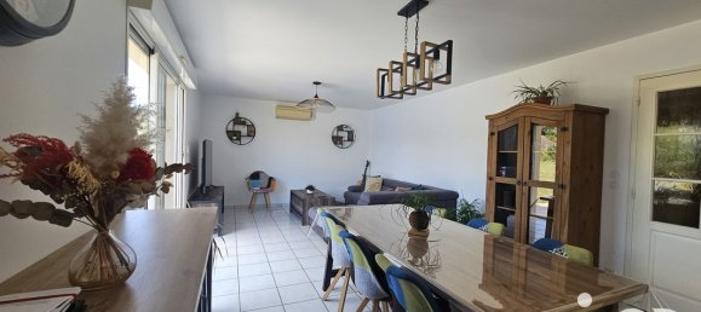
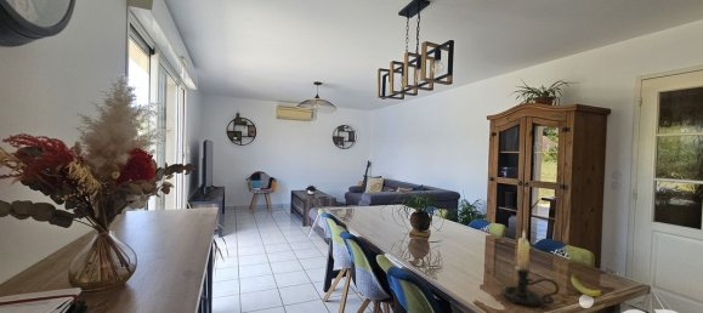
+ candle holder (528, 264)
+ fruit (585, 288)
